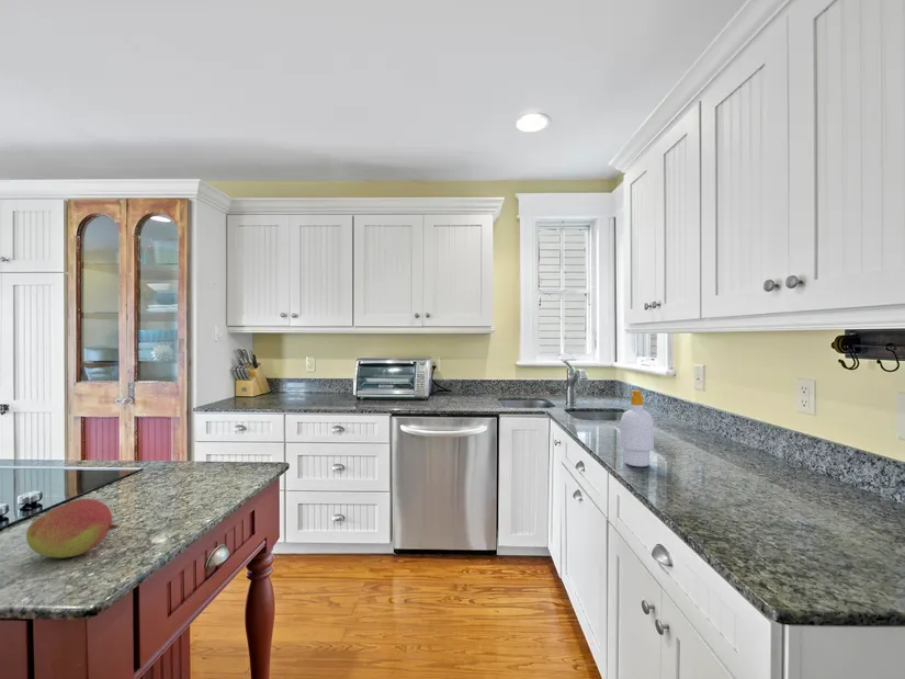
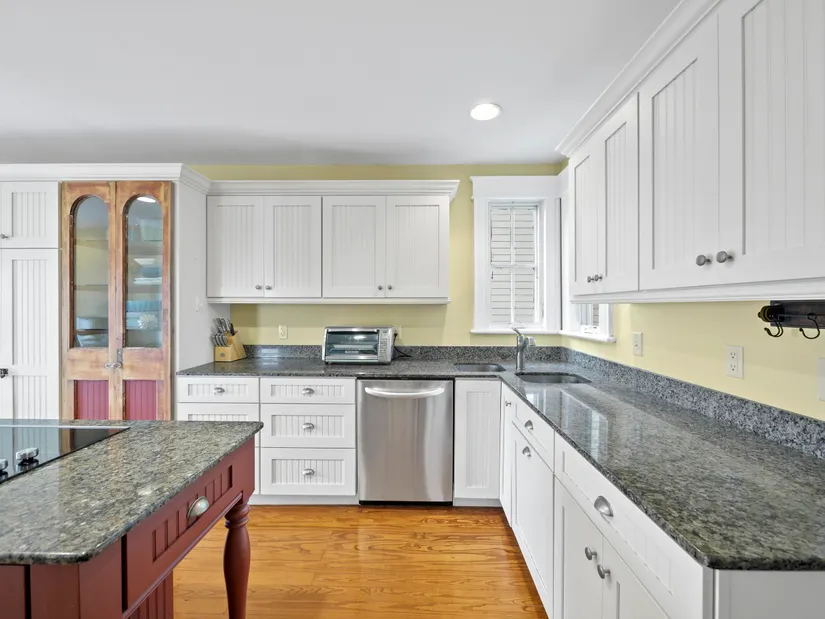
- soap bottle (636, 427)
- fruit (73, 528)
